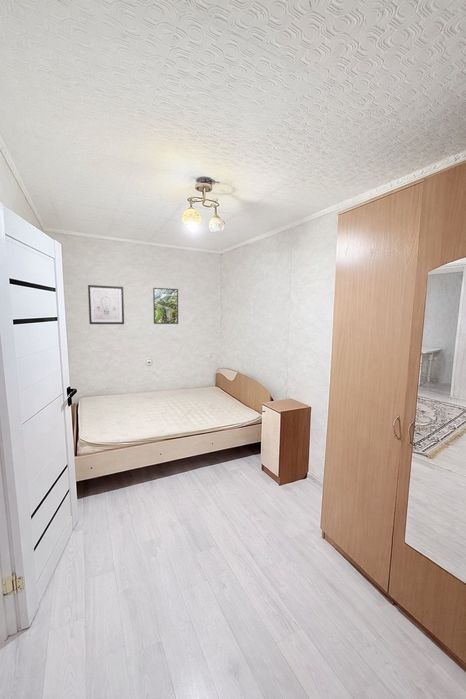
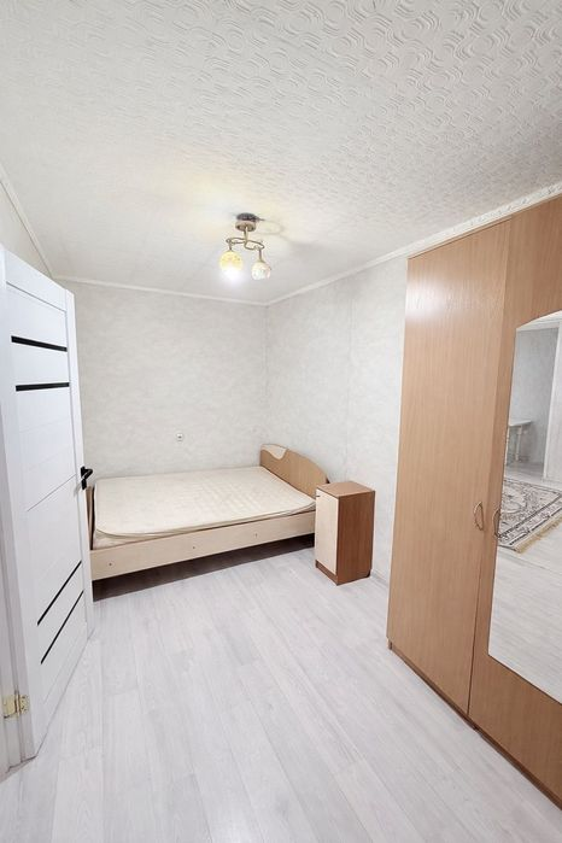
- wall art (106, 305)
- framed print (166, 306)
